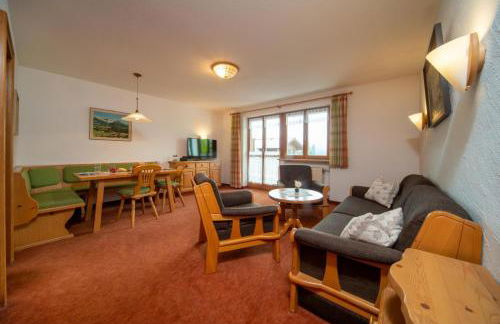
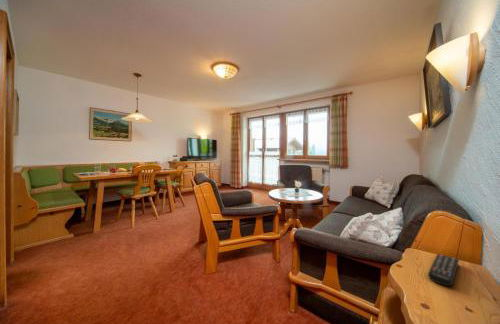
+ remote control (444, 268)
